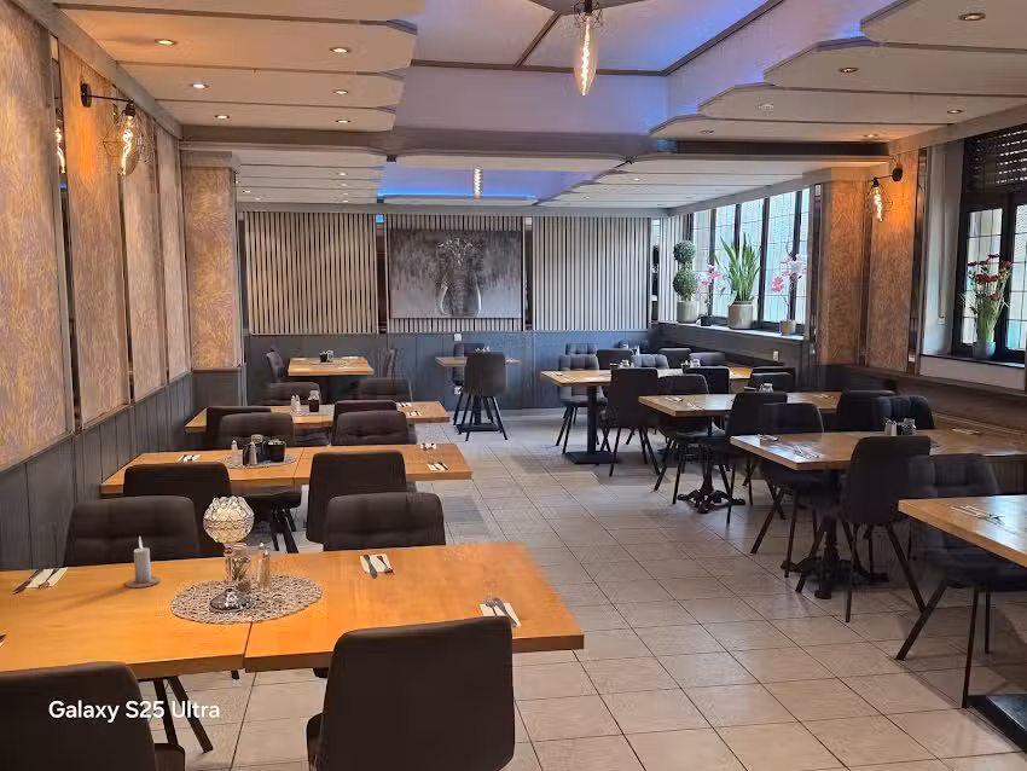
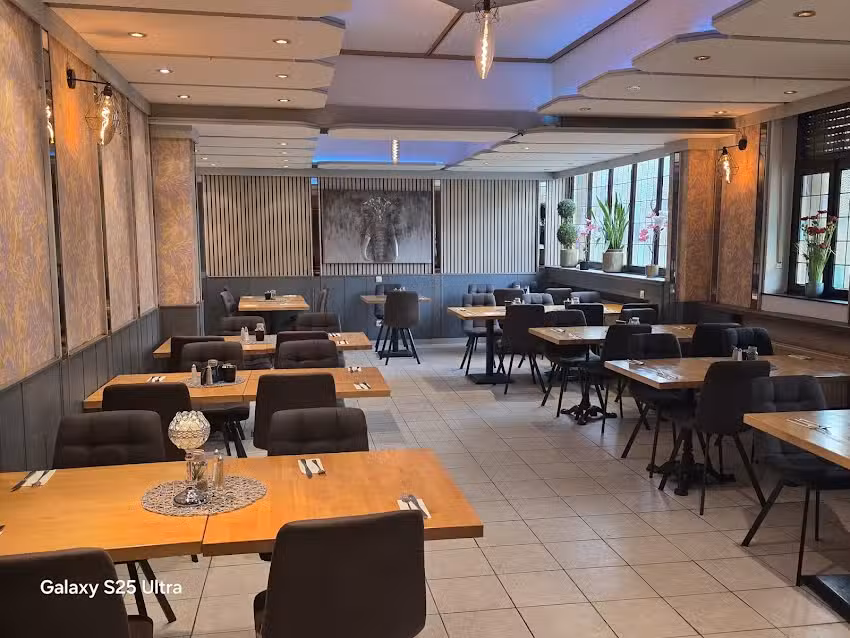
- candle (141, 558)
